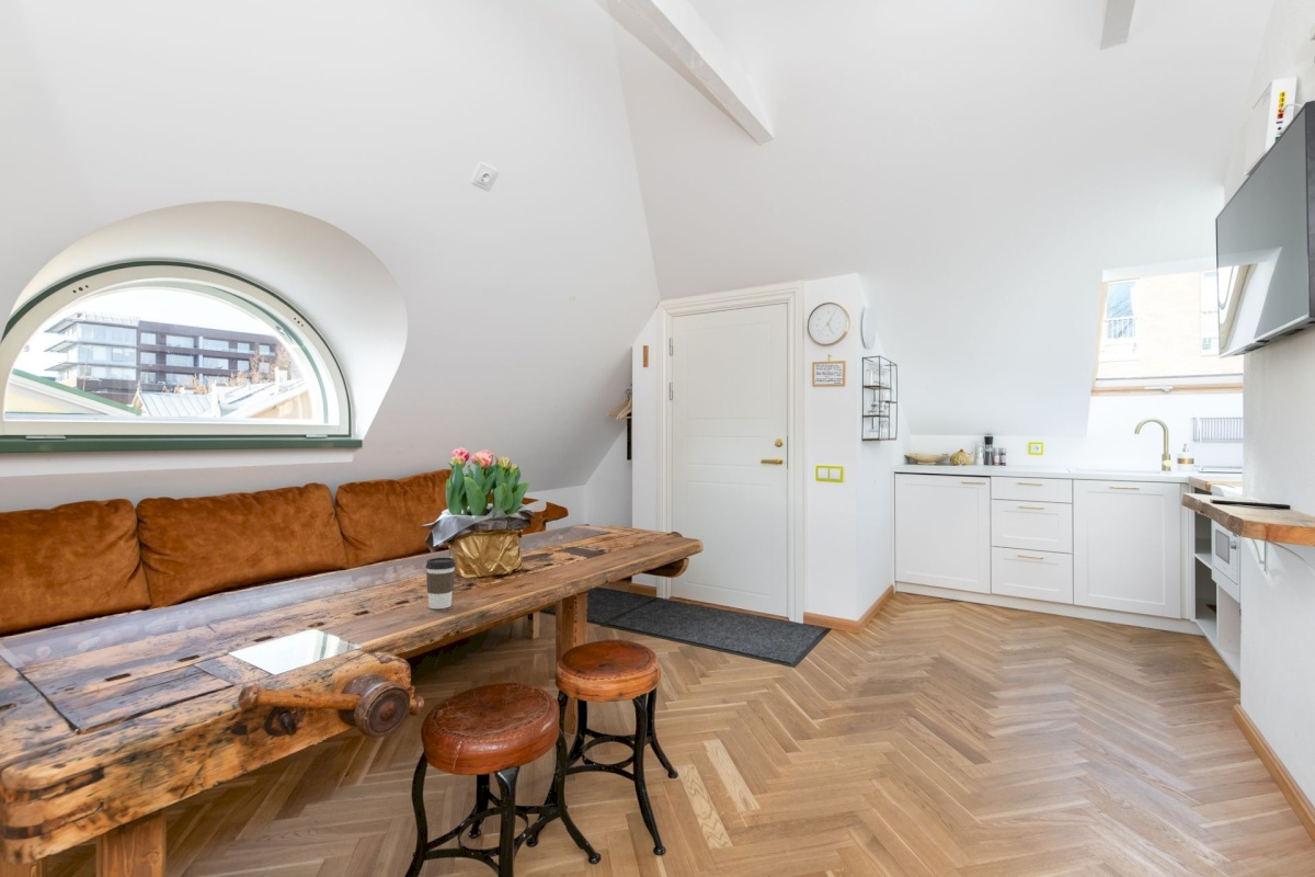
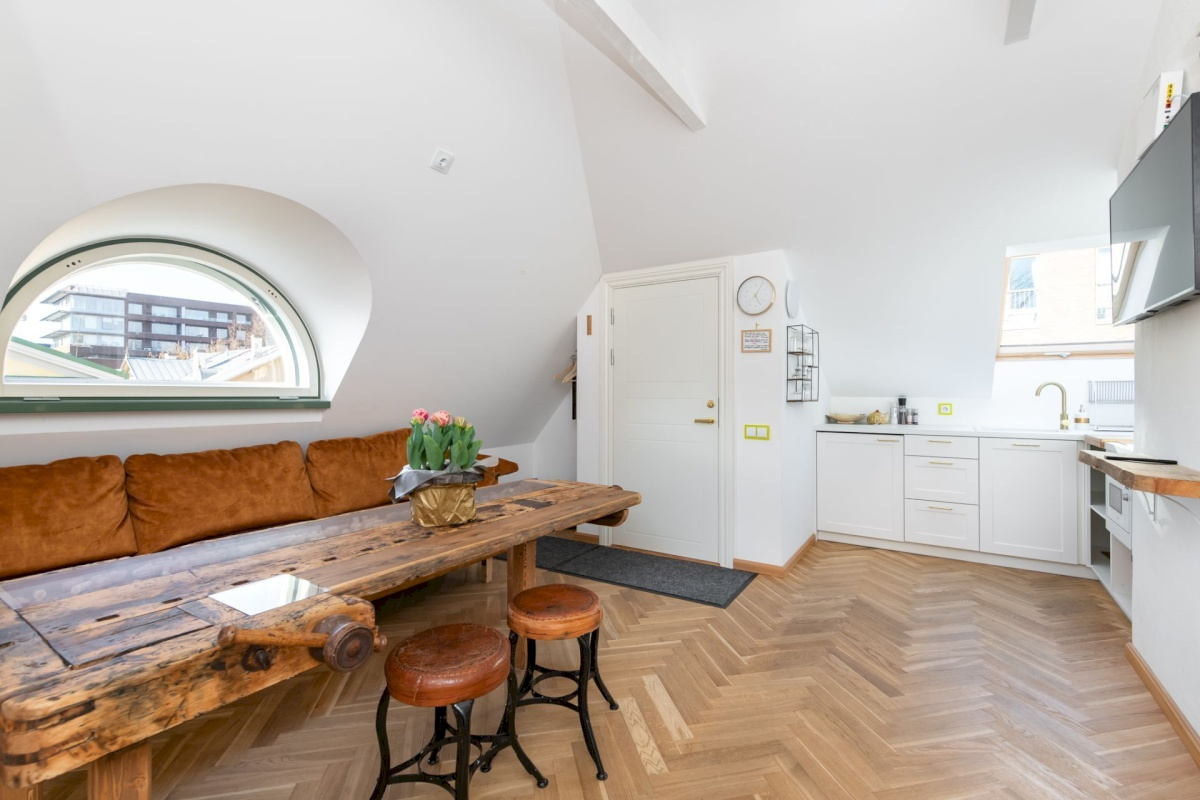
- coffee cup (439, 582)
